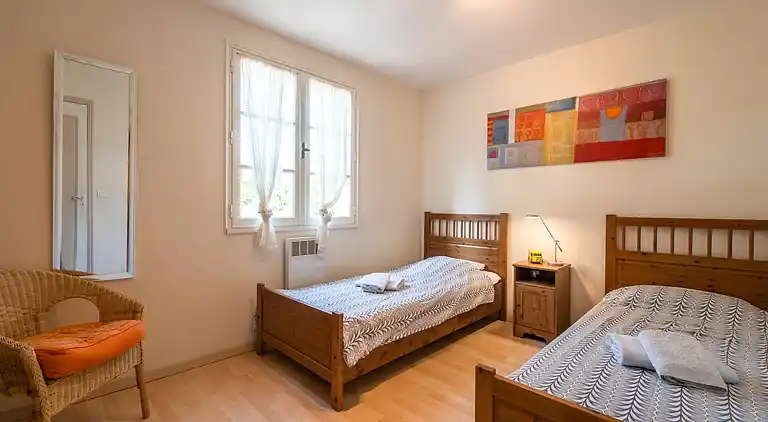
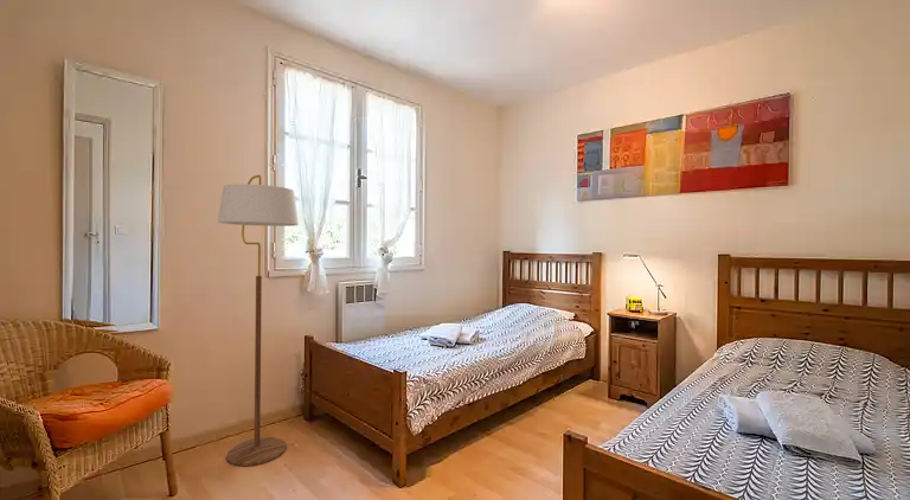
+ floor lamp (256, 312)
